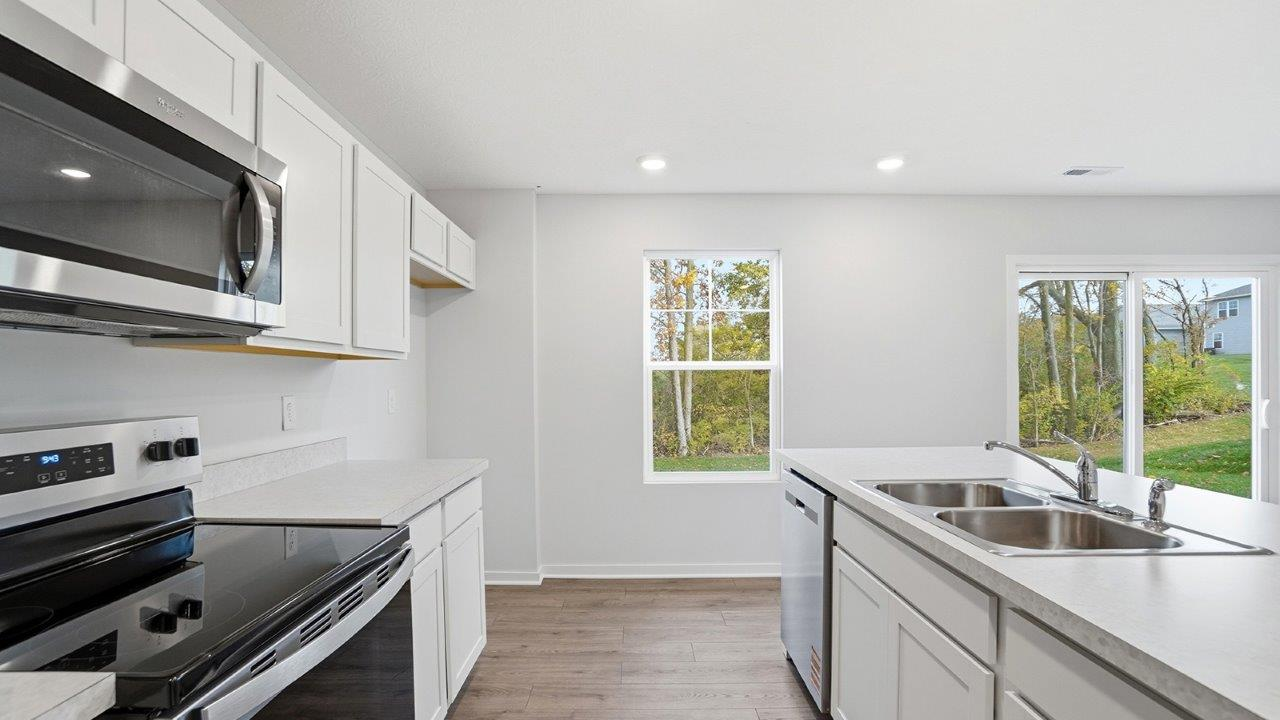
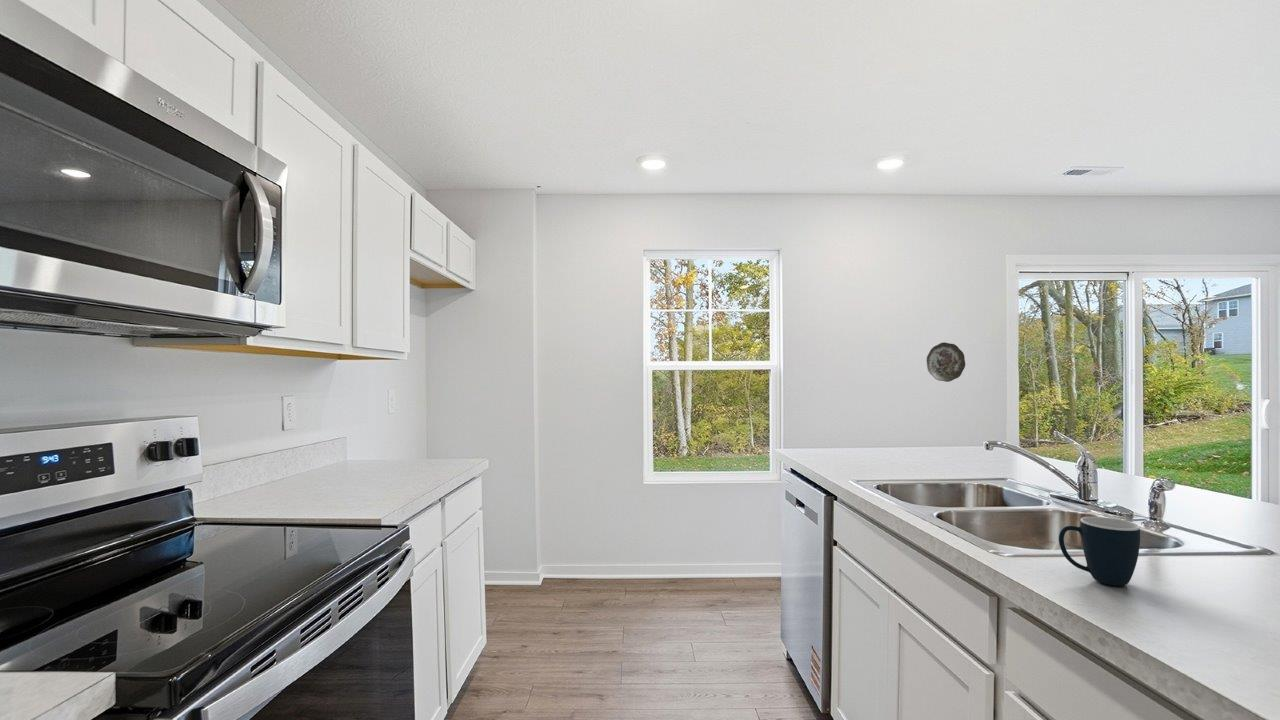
+ mug (1098, 550)
+ decorative plate (944, 362)
